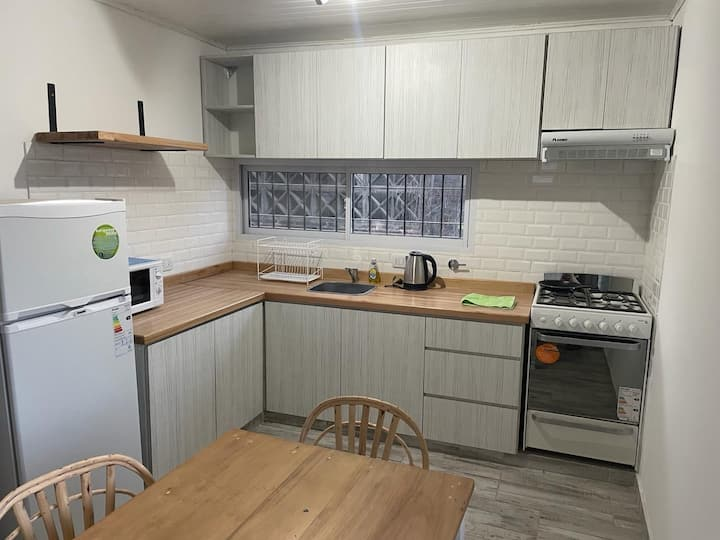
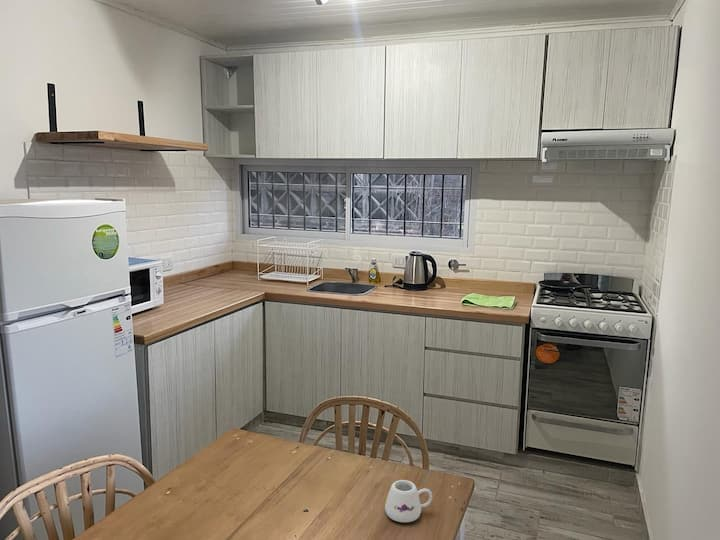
+ mug (409, 499)
